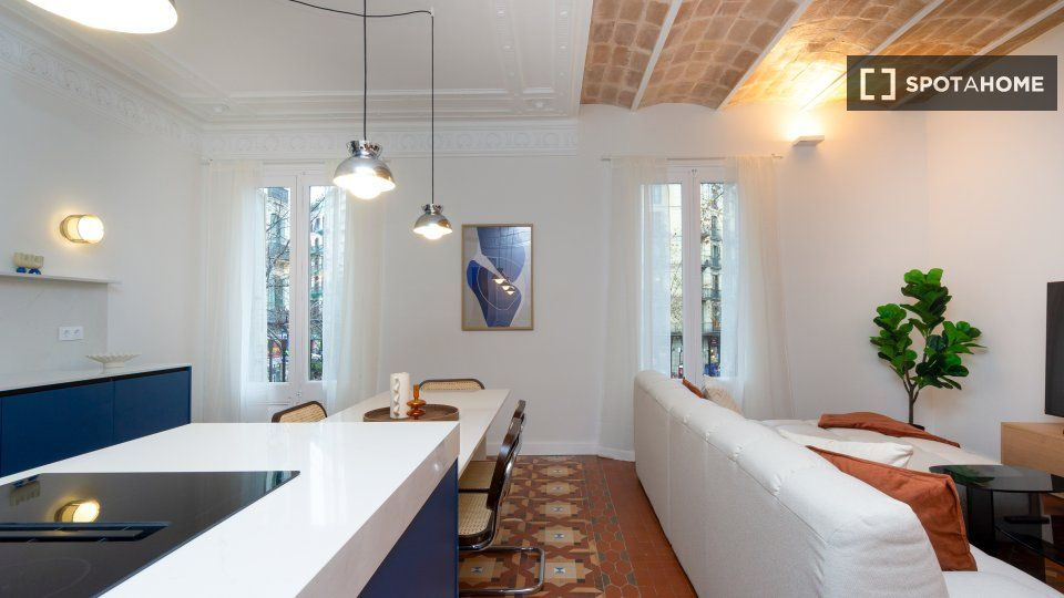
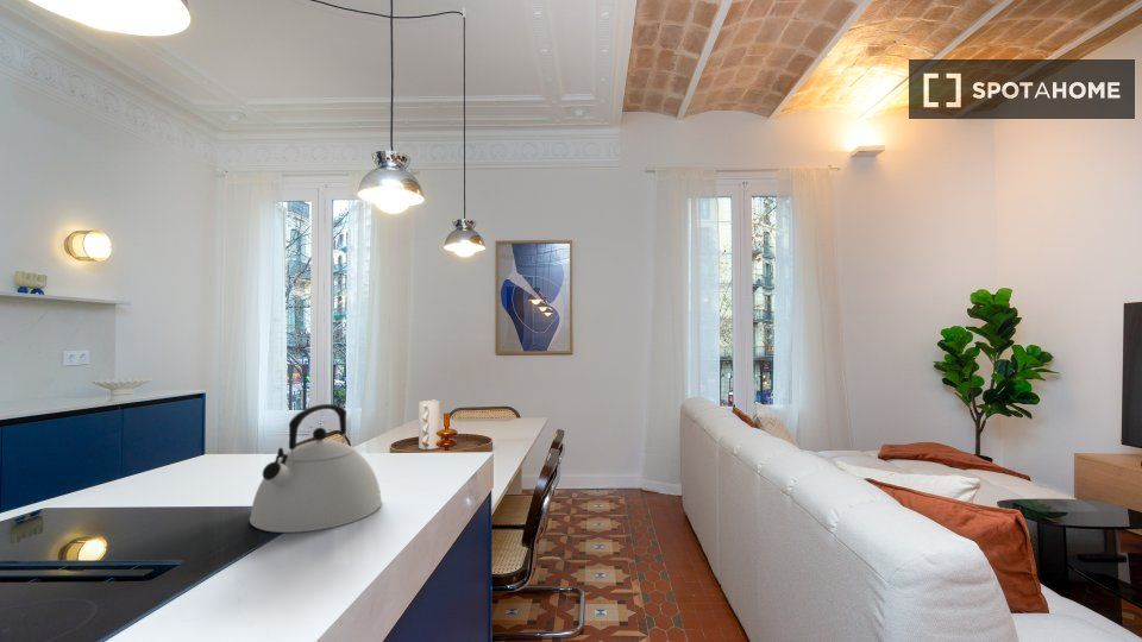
+ kettle (316, 458)
